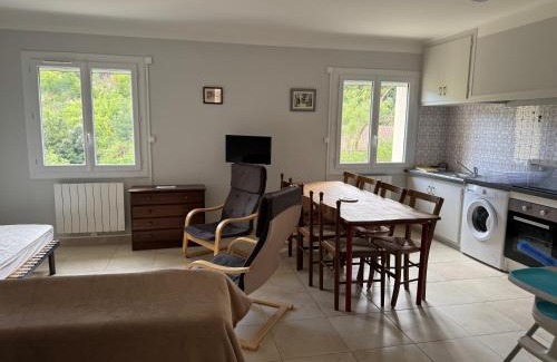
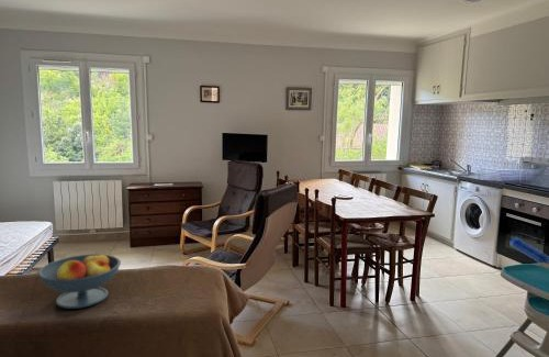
+ fruit bowl (81, 276)
